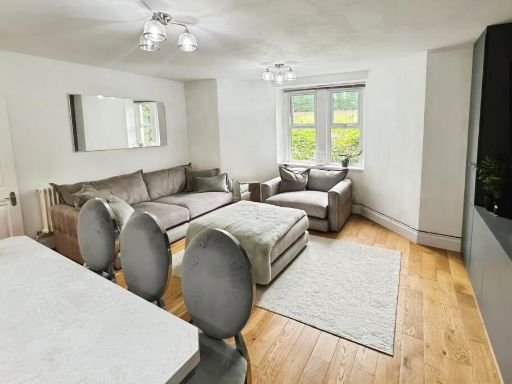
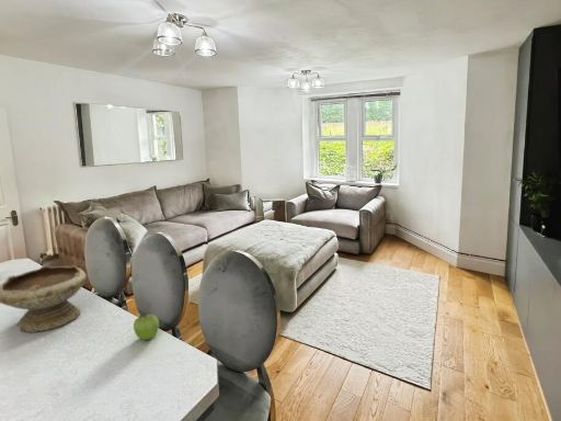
+ bowl (45, 296)
+ fruit (146, 326)
